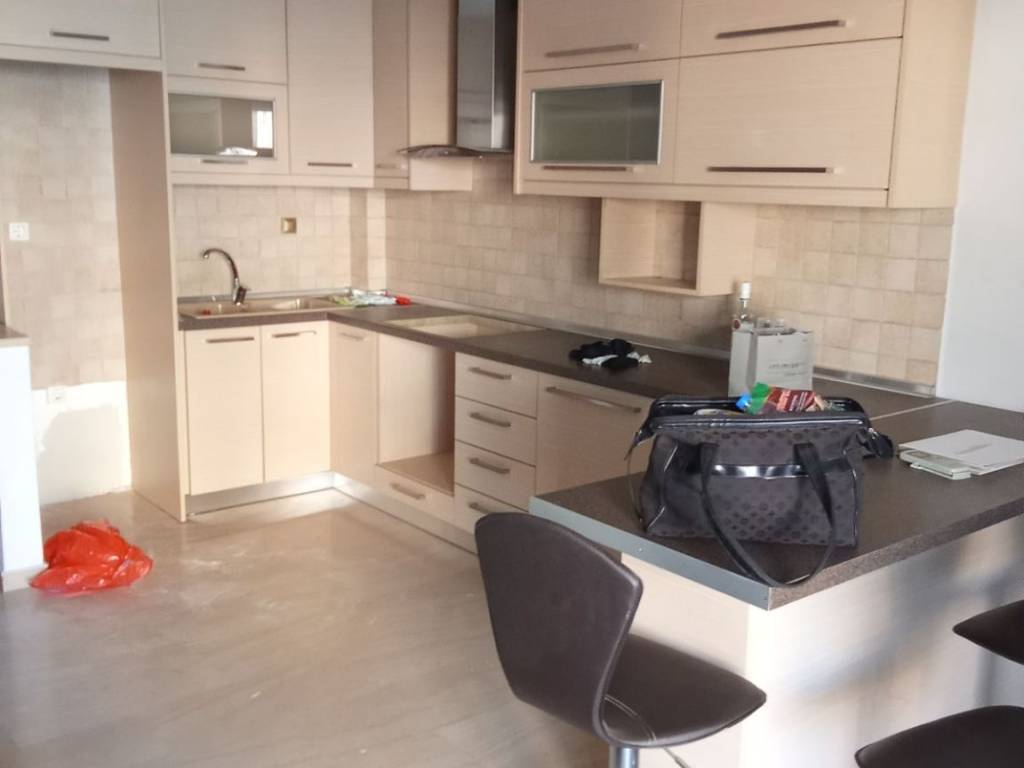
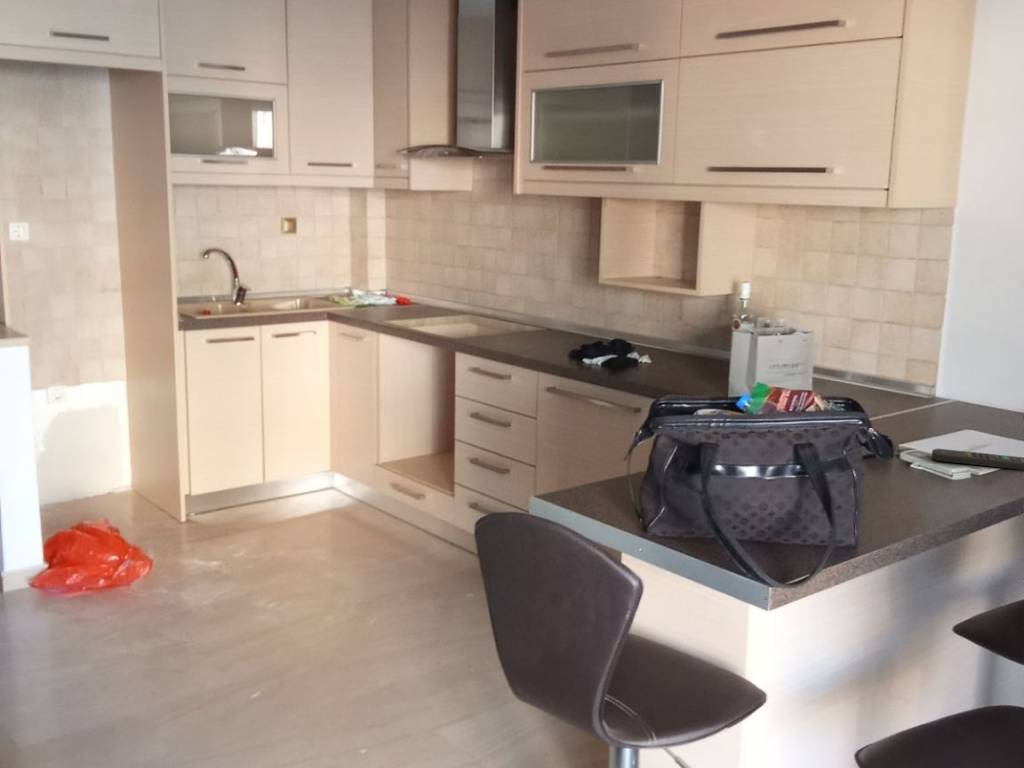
+ remote control (985, 459)
